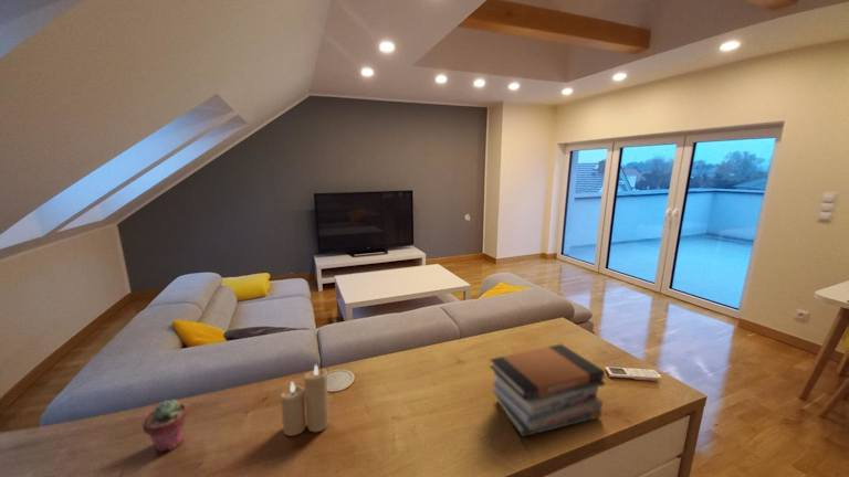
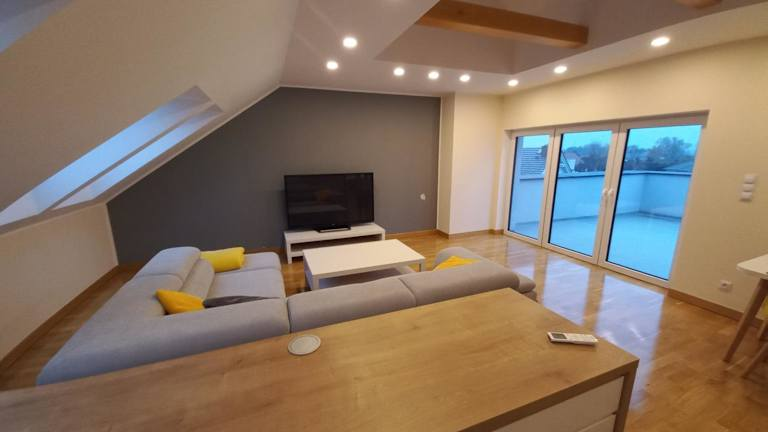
- potted succulent (166, 422)
- candle (305, 396)
- book stack (544, 386)
